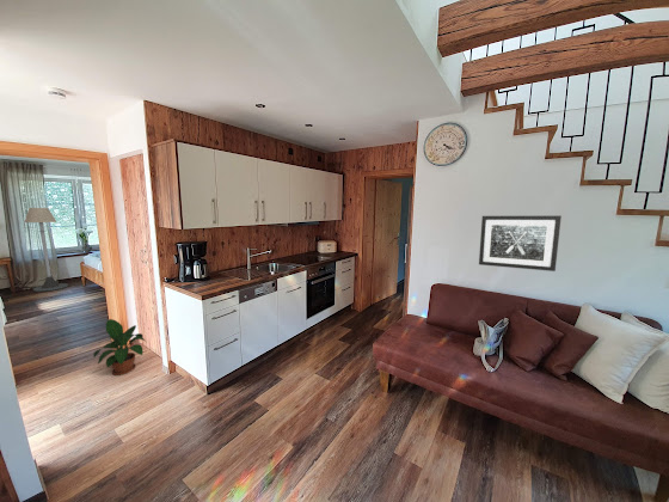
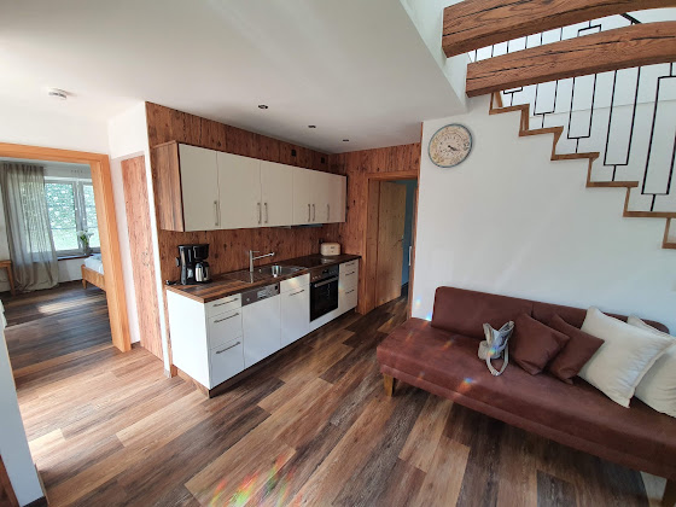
- floor lamp (44, 249)
- wall art (516, 241)
- potted plant (122, 344)
